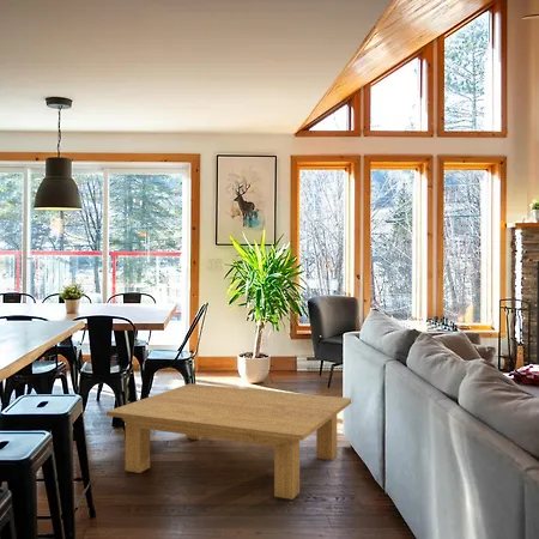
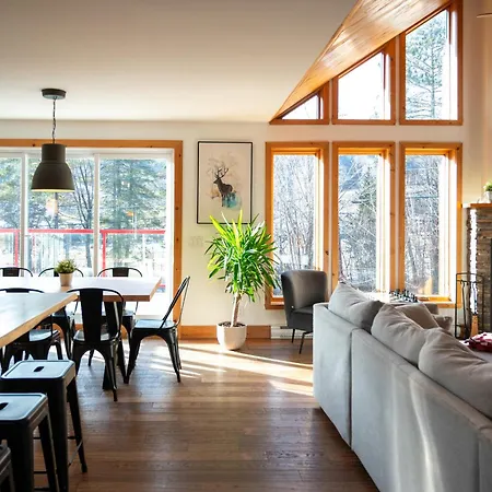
- coffee table (235, 434)
